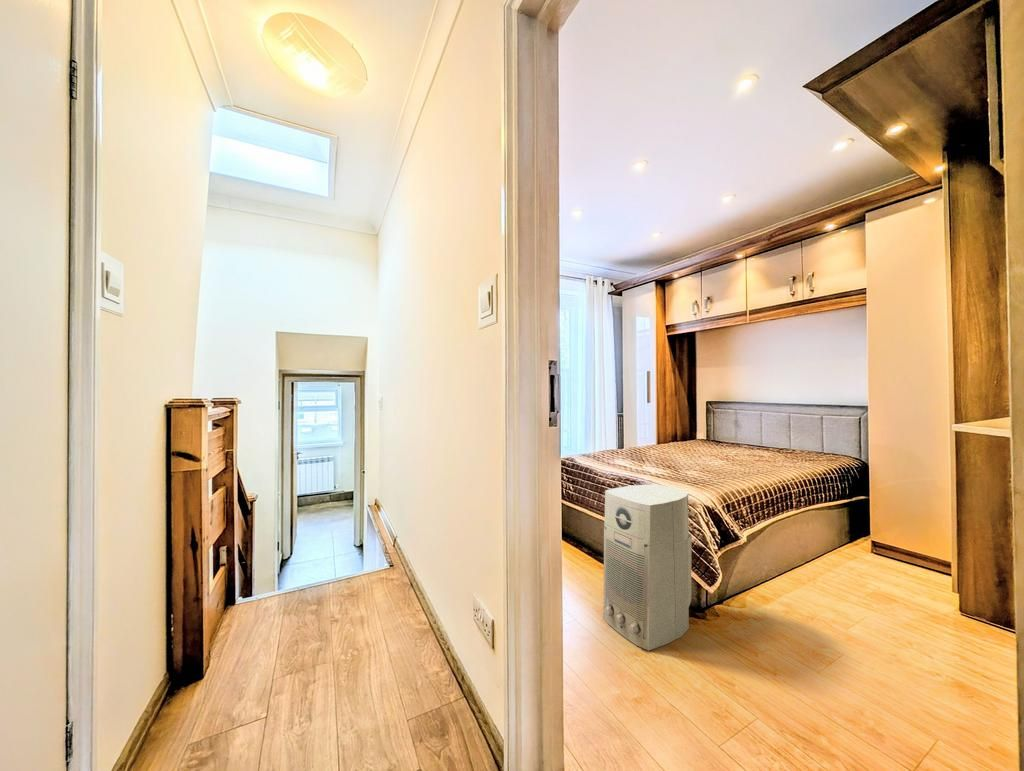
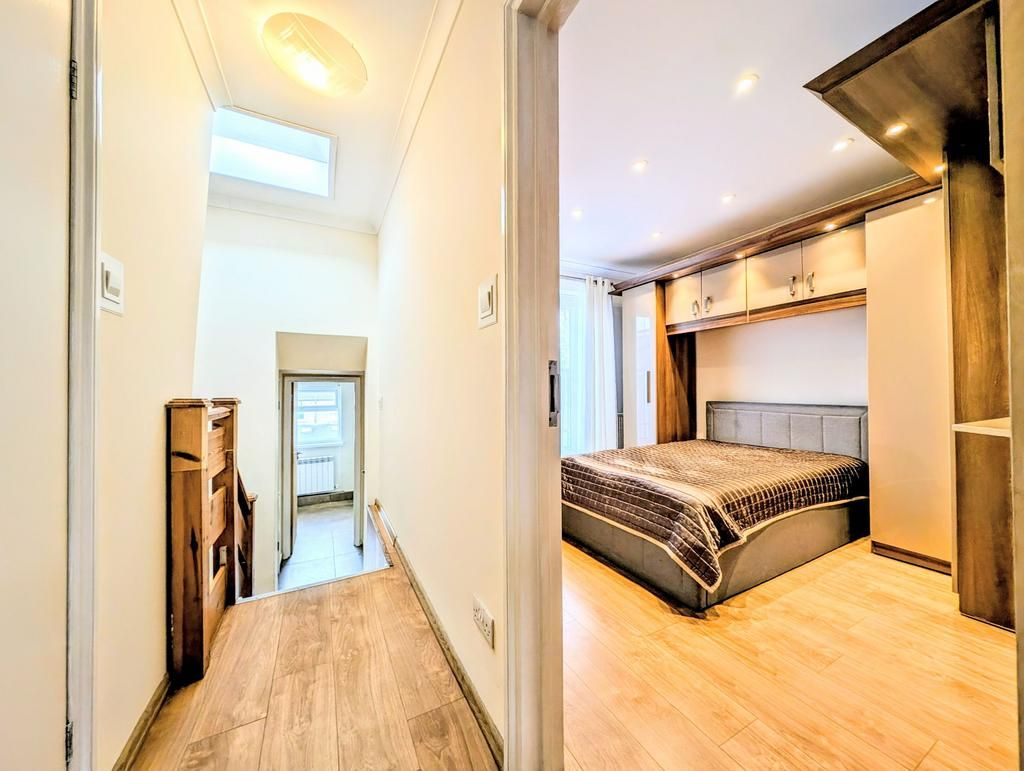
- air purifier (648, 557)
